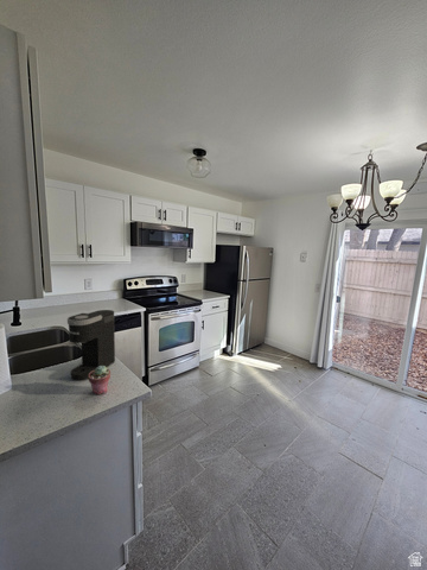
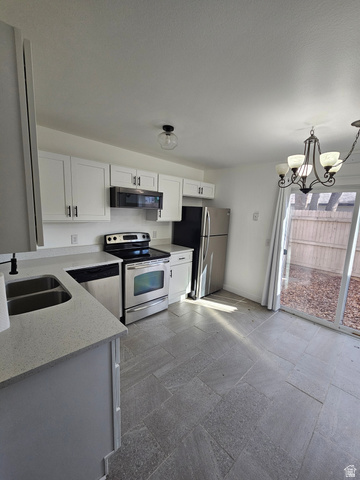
- coffee maker (93, 341)
- potted succulent (100, 378)
